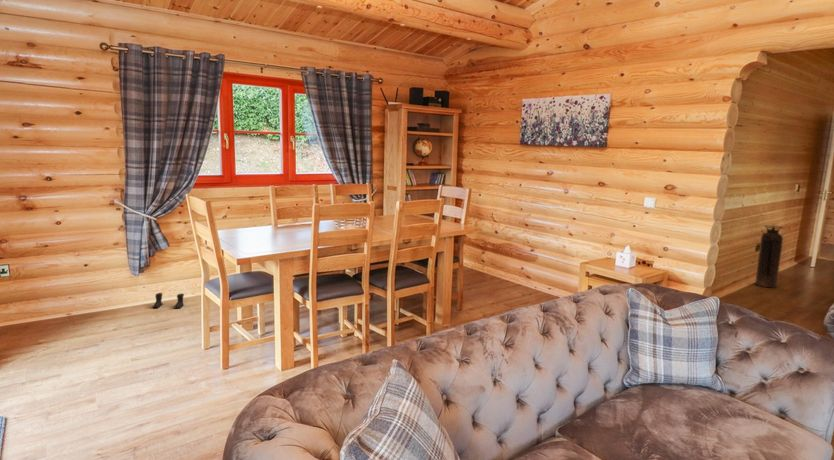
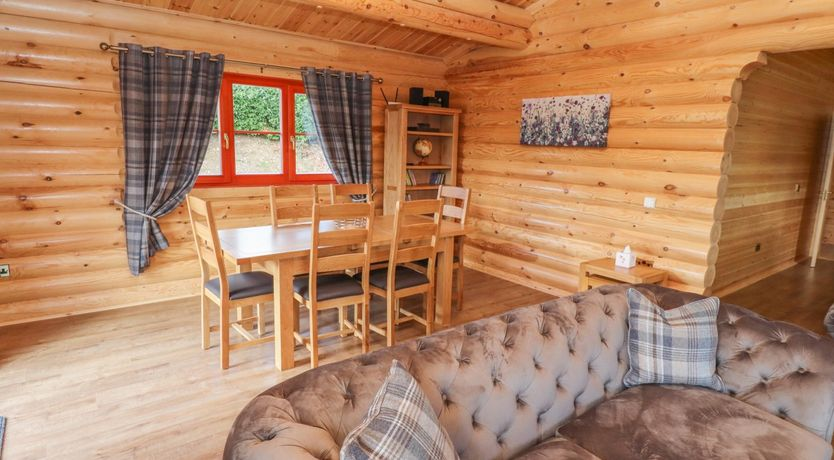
- fire extinguisher (768, 256)
- boots (162, 303)
